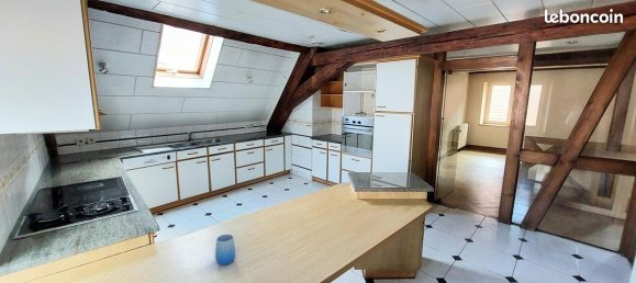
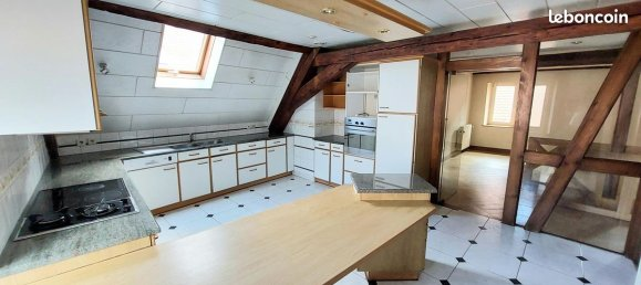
- cup (225, 249)
